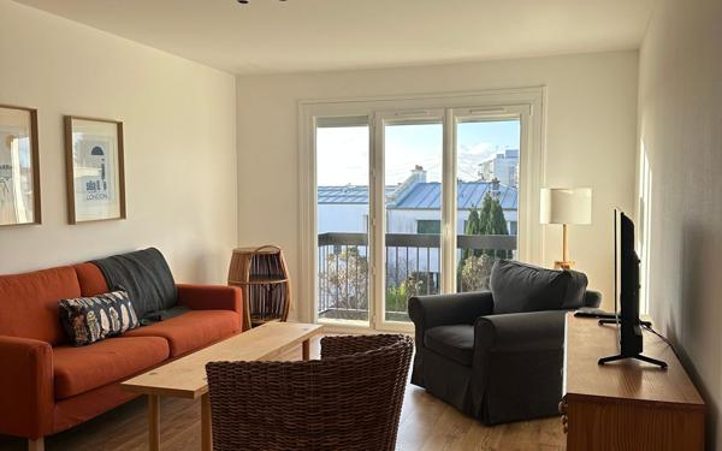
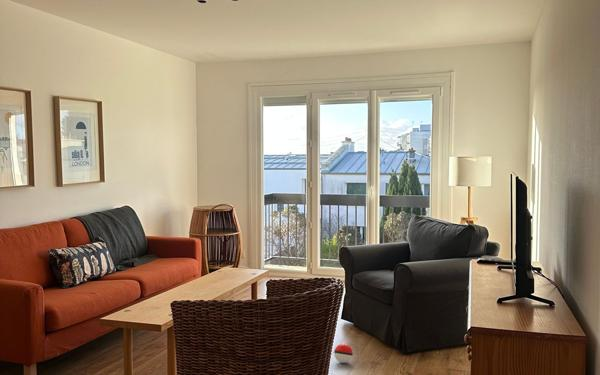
+ ball (343, 353)
